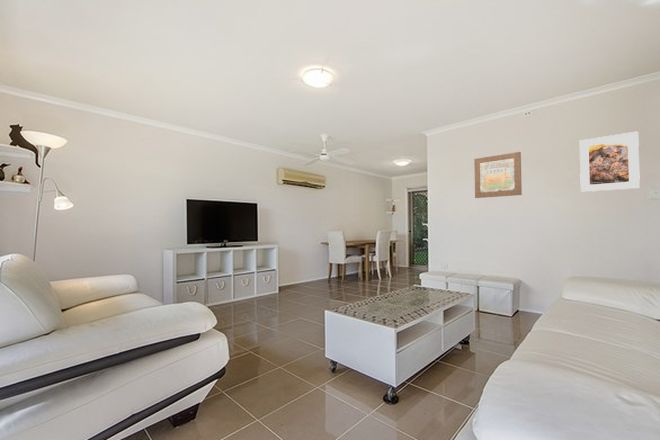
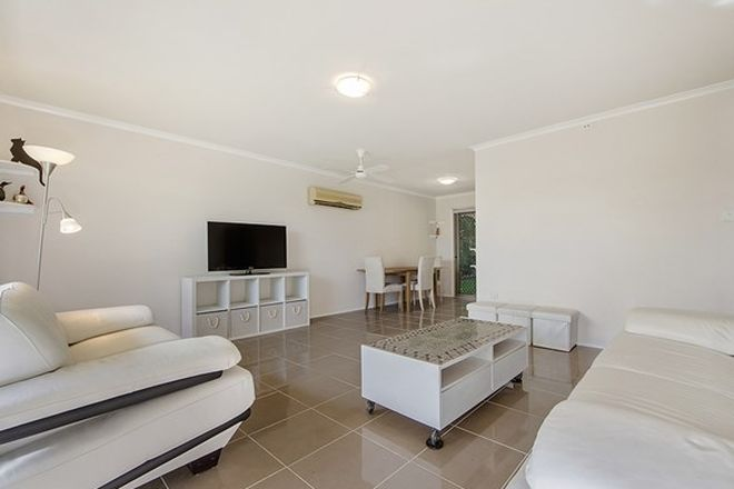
- wall art (496, 176)
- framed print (608, 163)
